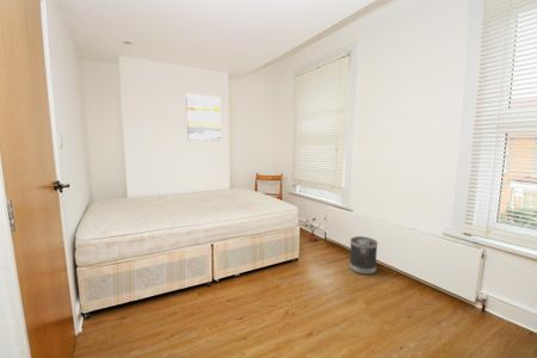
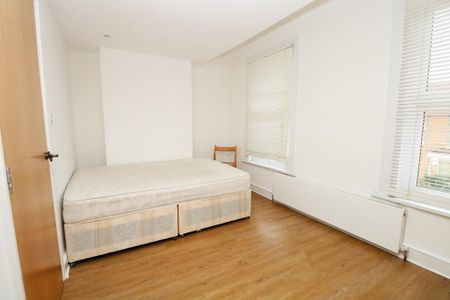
- potted plant (315, 228)
- wastebasket (363, 254)
- wall art (204, 118)
